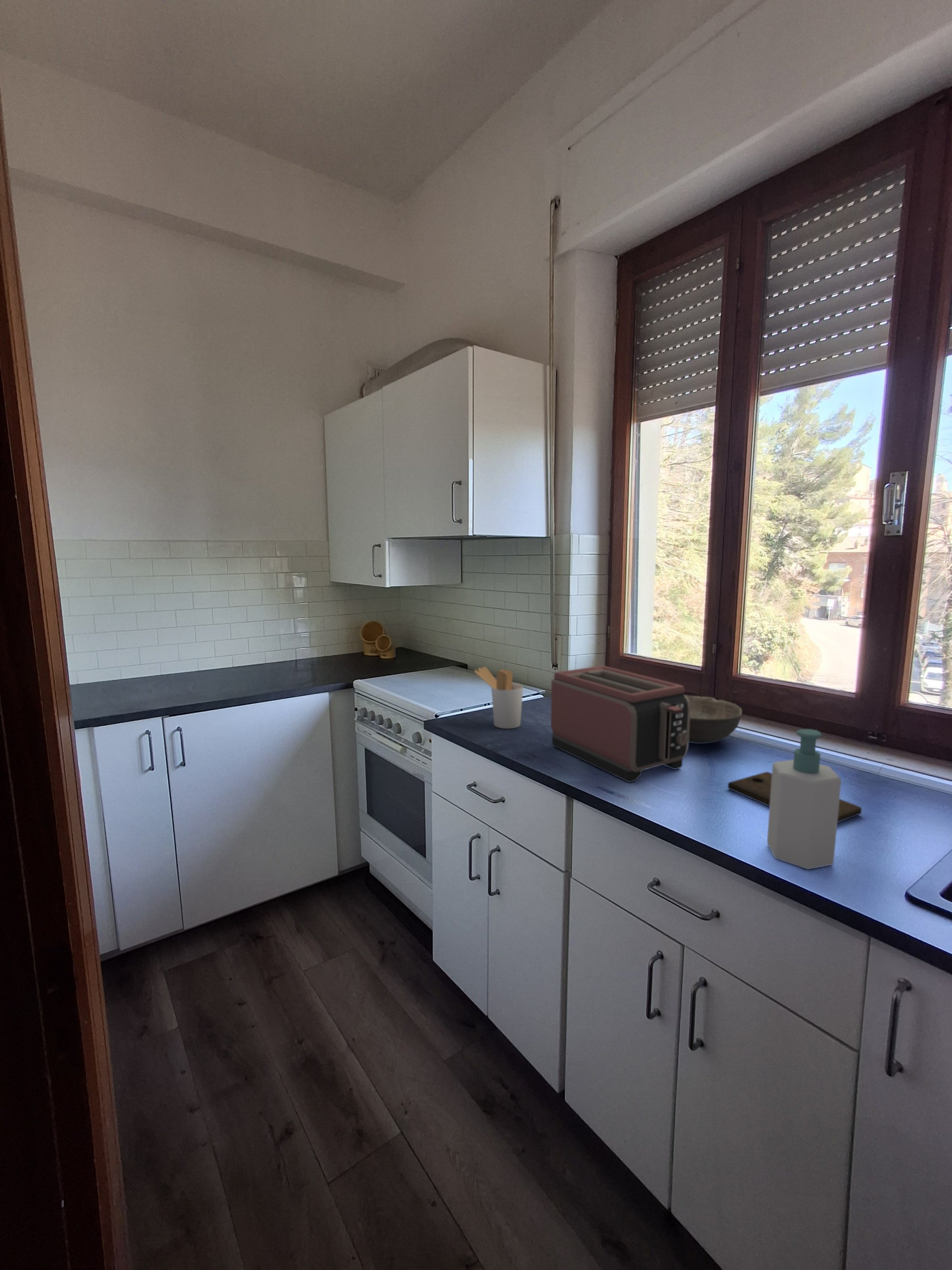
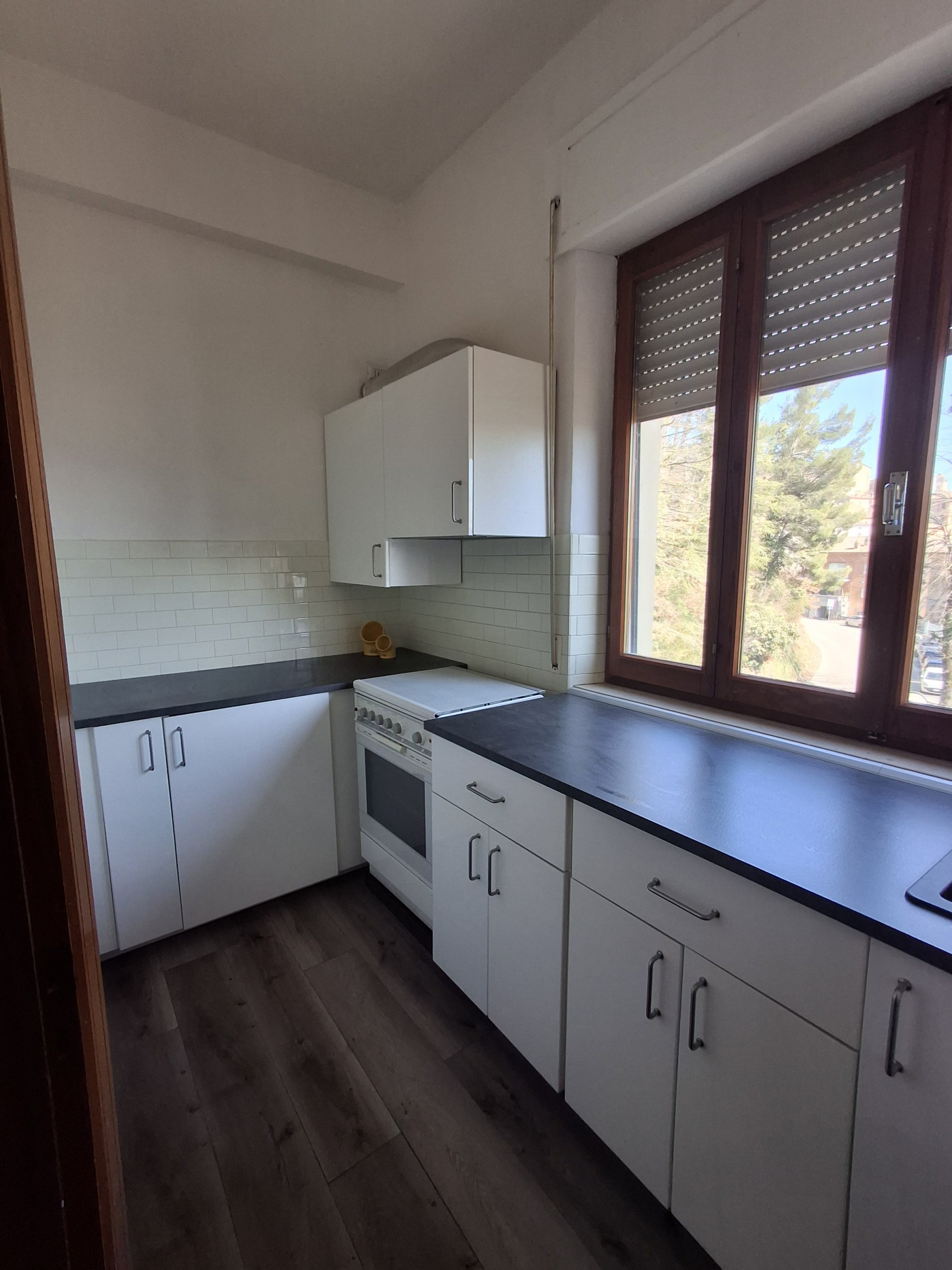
- bowl (694, 723)
- utensil holder (499, 695)
- cutting board (770, 795)
- toaster (621, 720)
- soap bottle (803, 794)
